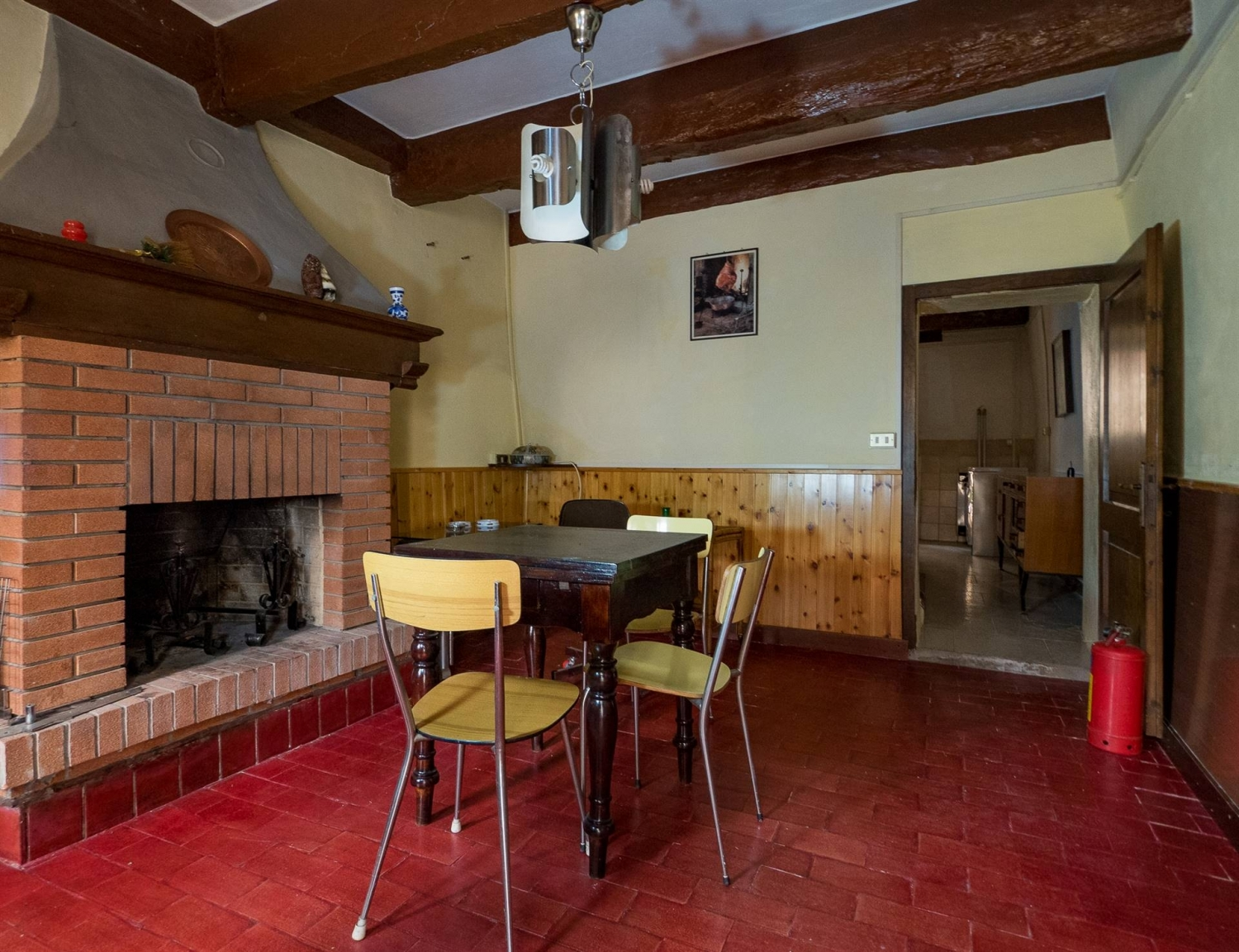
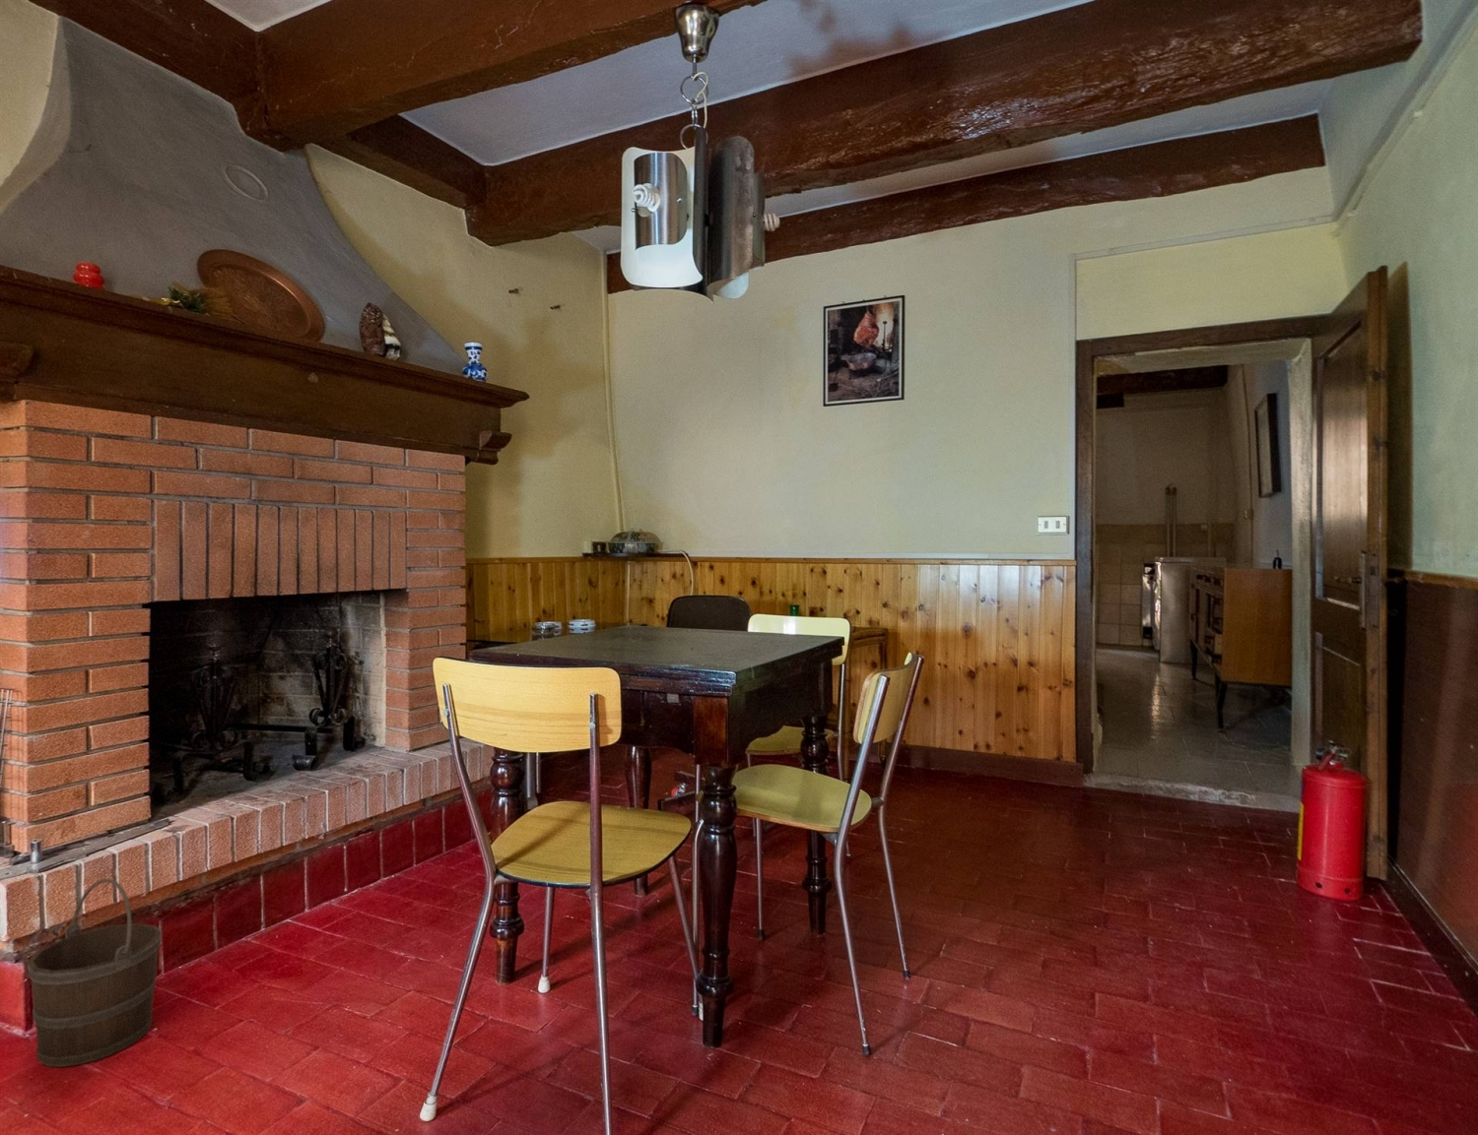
+ bucket (97, 961)
